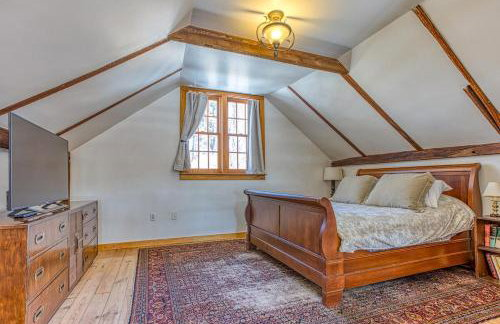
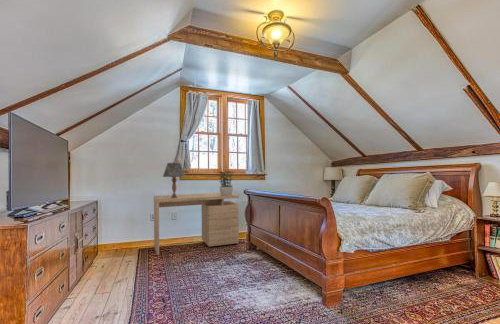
+ potted plant (225, 181)
+ desk (202, 220)
+ table lamp (174, 180)
